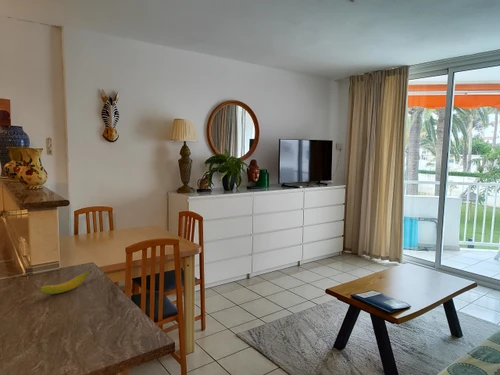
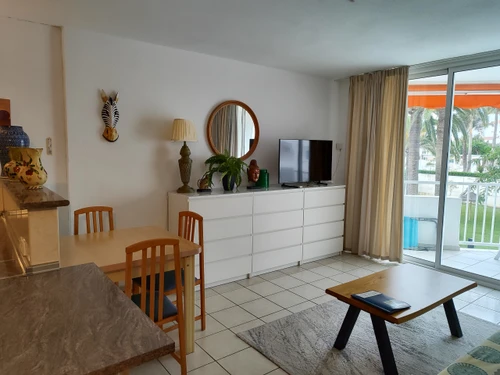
- banana (66, 282)
